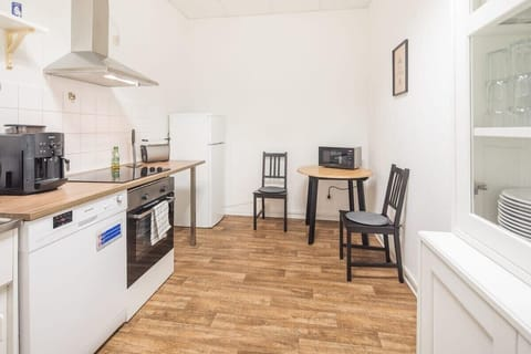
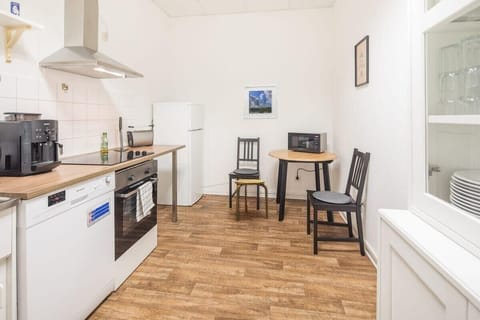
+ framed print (260, 102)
+ stool (246, 198)
